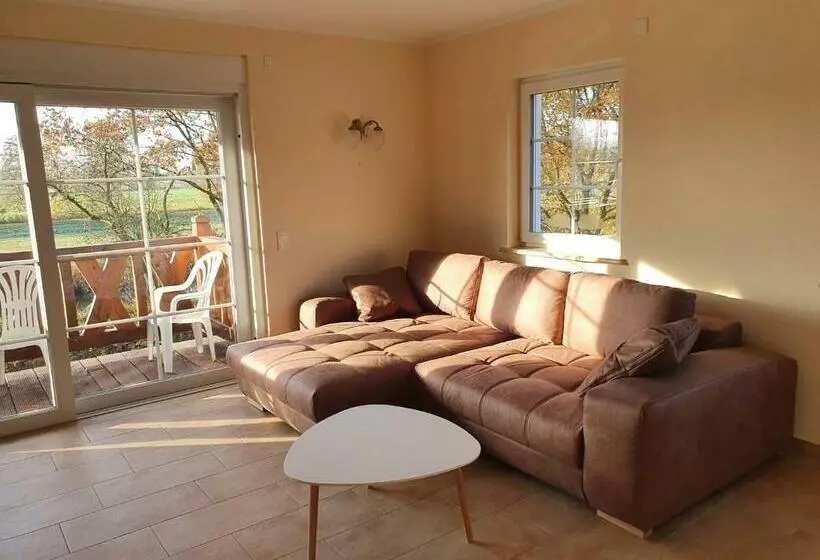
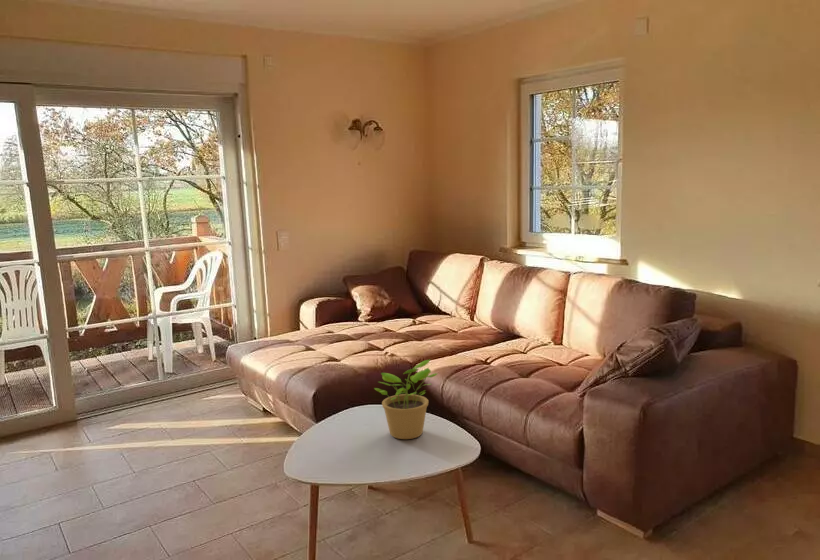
+ potted plant (402, 396)
